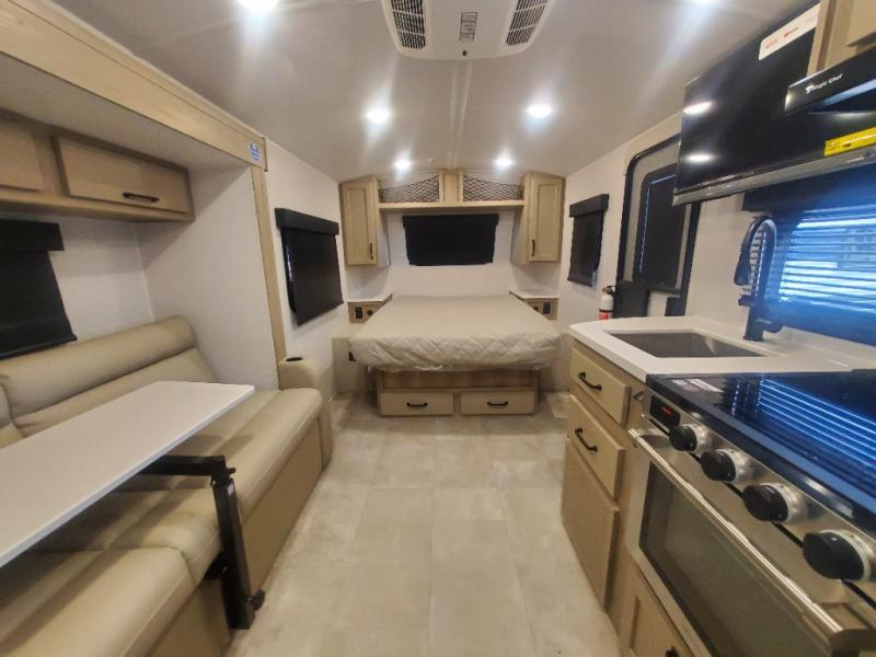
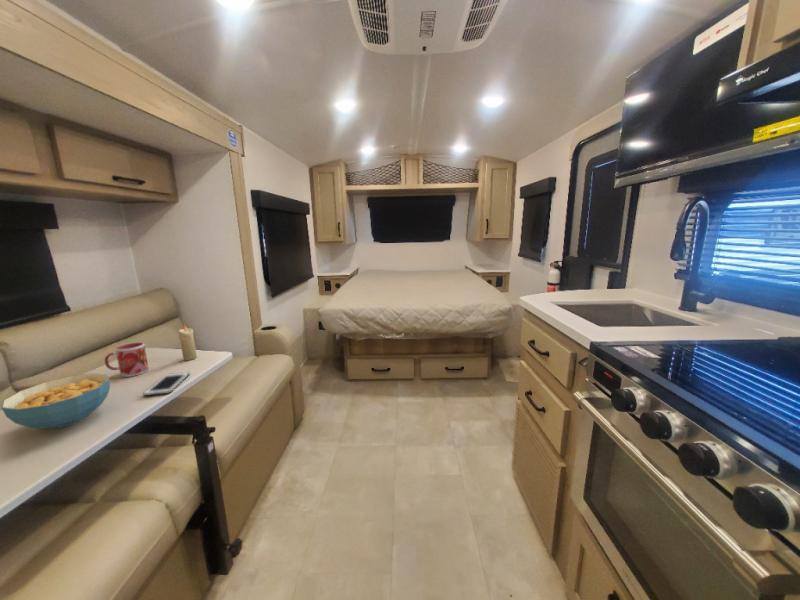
+ cell phone (168, 383)
+ cereal bowl (64, 405)
+ candle (187, 341)
+ mug (126, 359)
